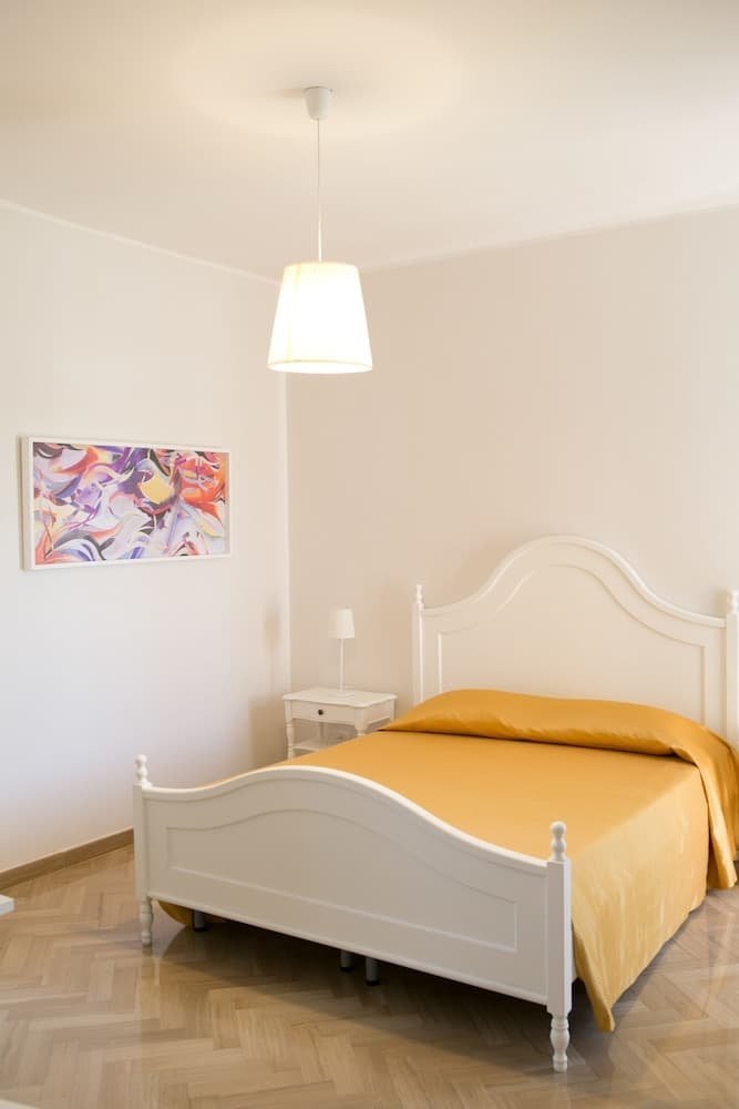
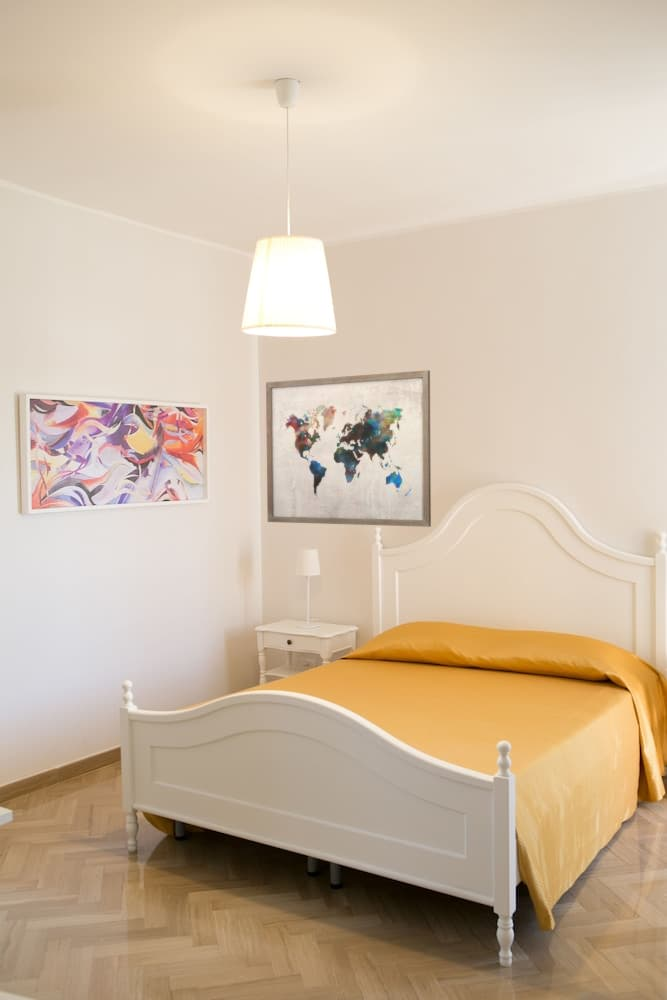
+ wall art (344, 450)
